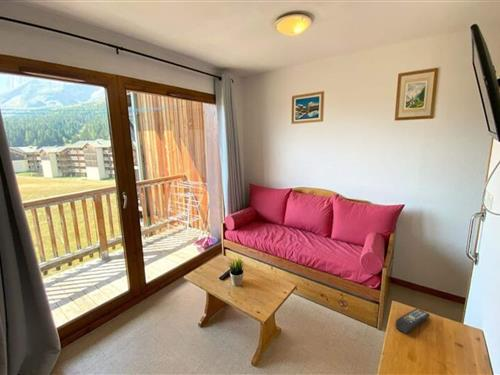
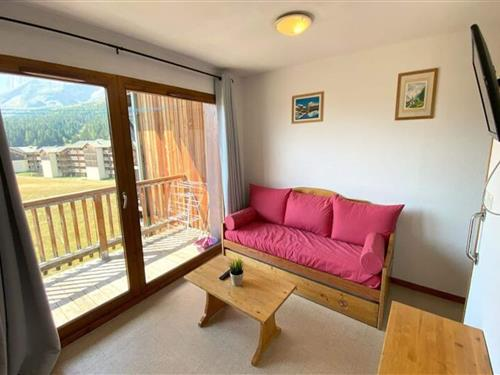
- remote control (412, 319)
